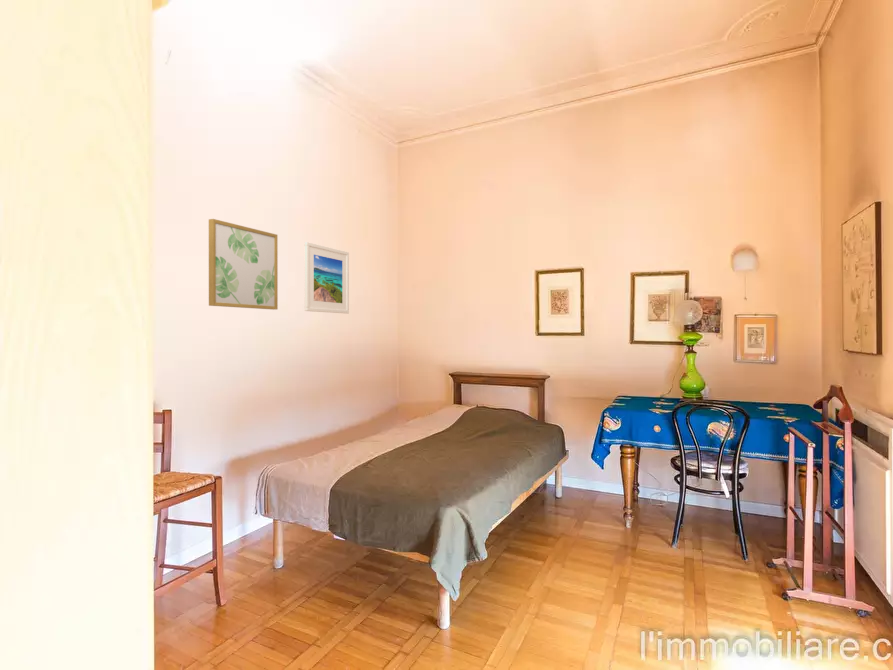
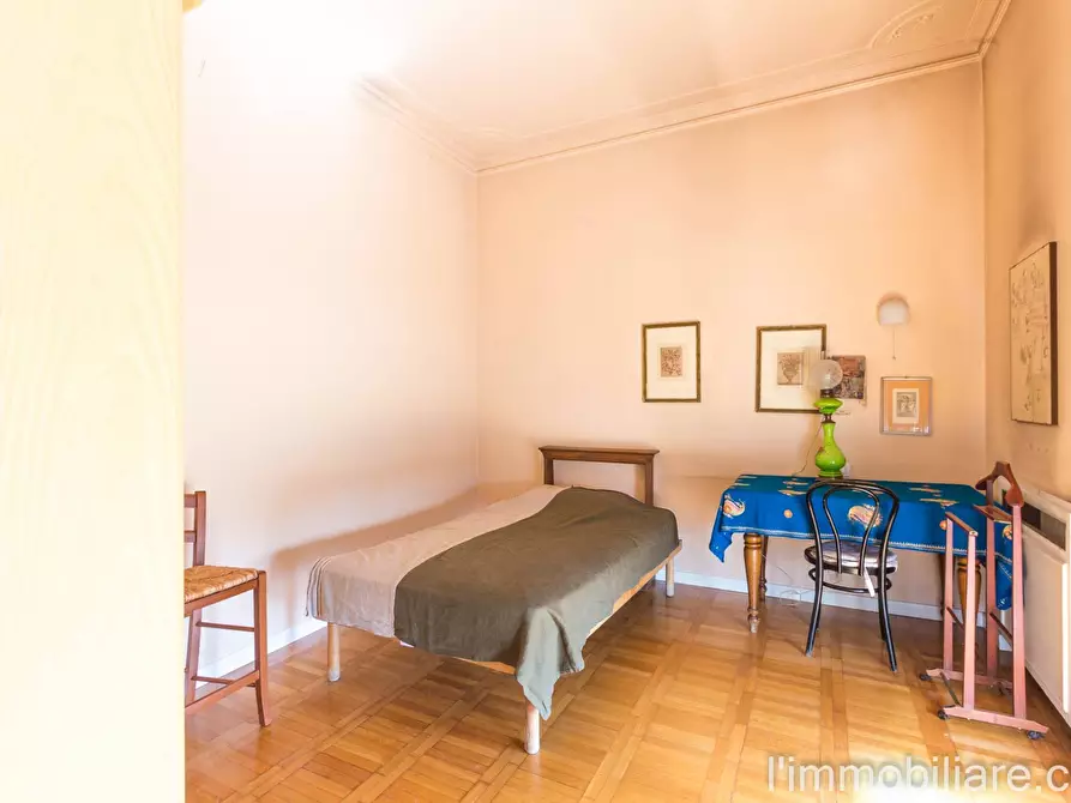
- wall art (245, 267)
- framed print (328, 279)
